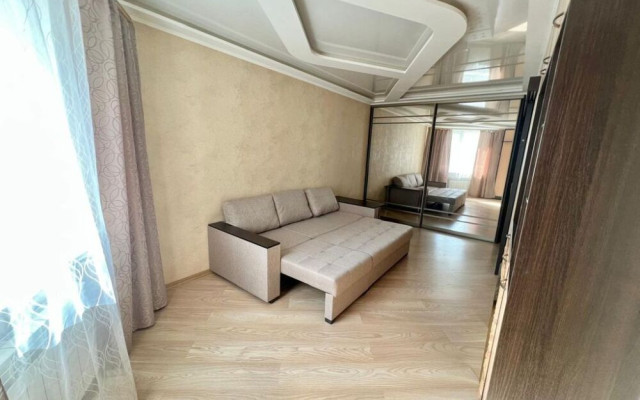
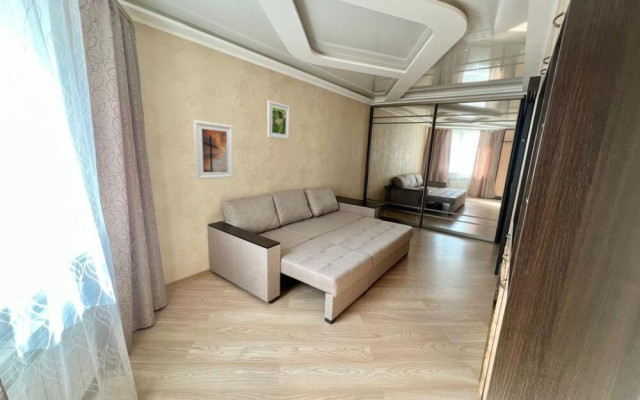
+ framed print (214, 151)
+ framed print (278, 121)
